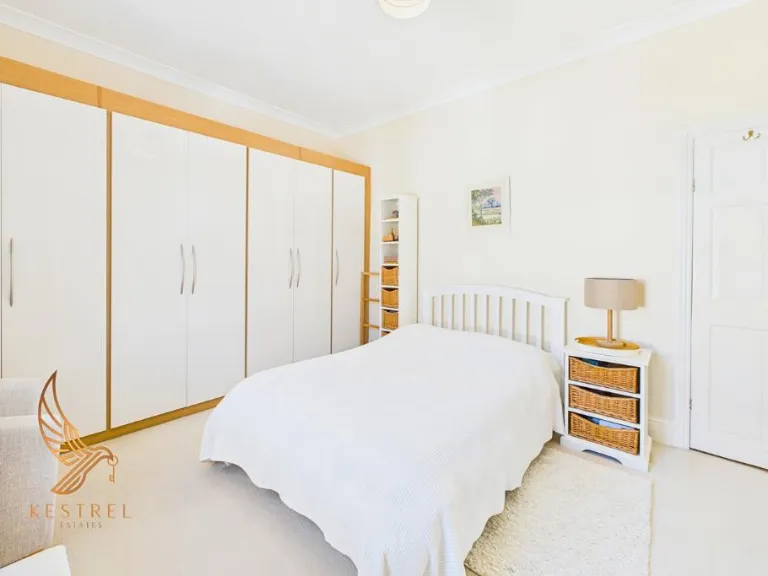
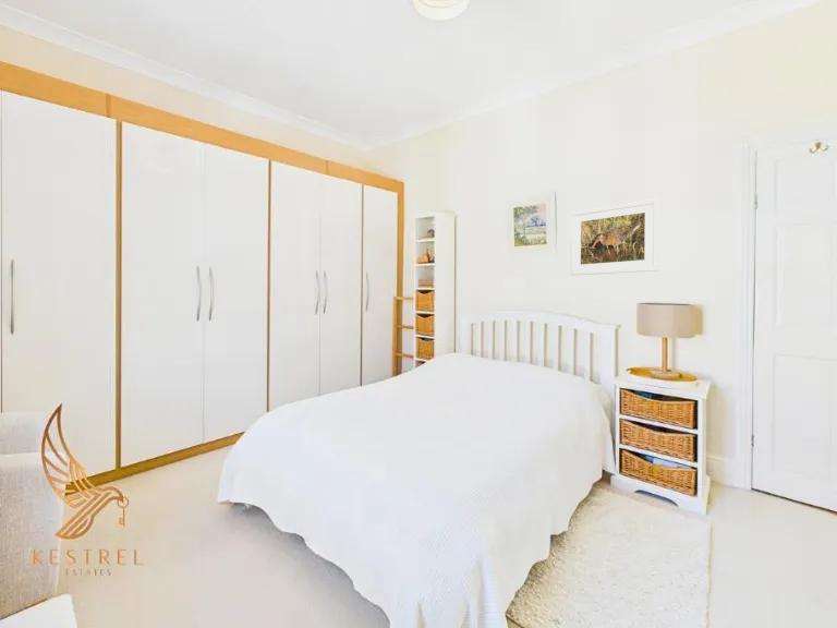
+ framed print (611, 240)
